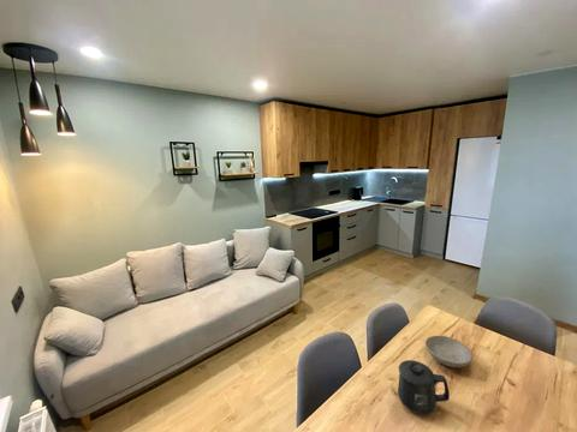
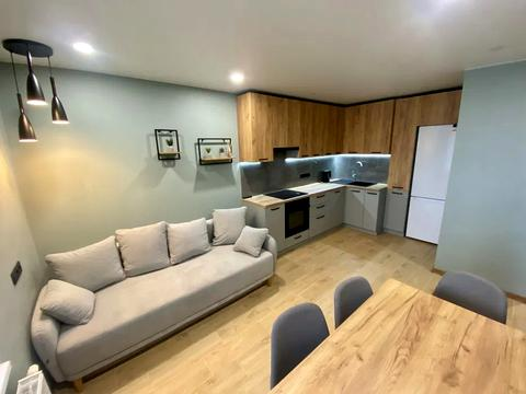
- mug (421, 383)
- bowl (447, 353)
